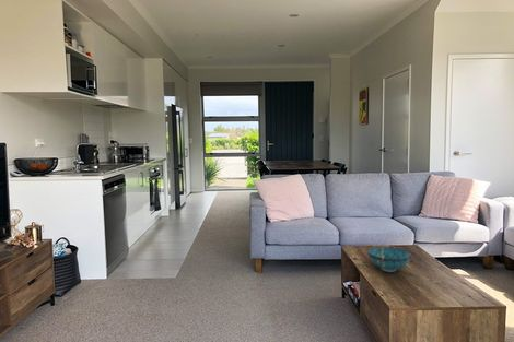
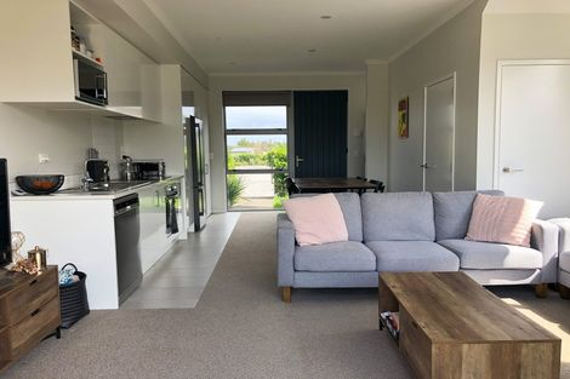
- decorative bowl (388, 260)
